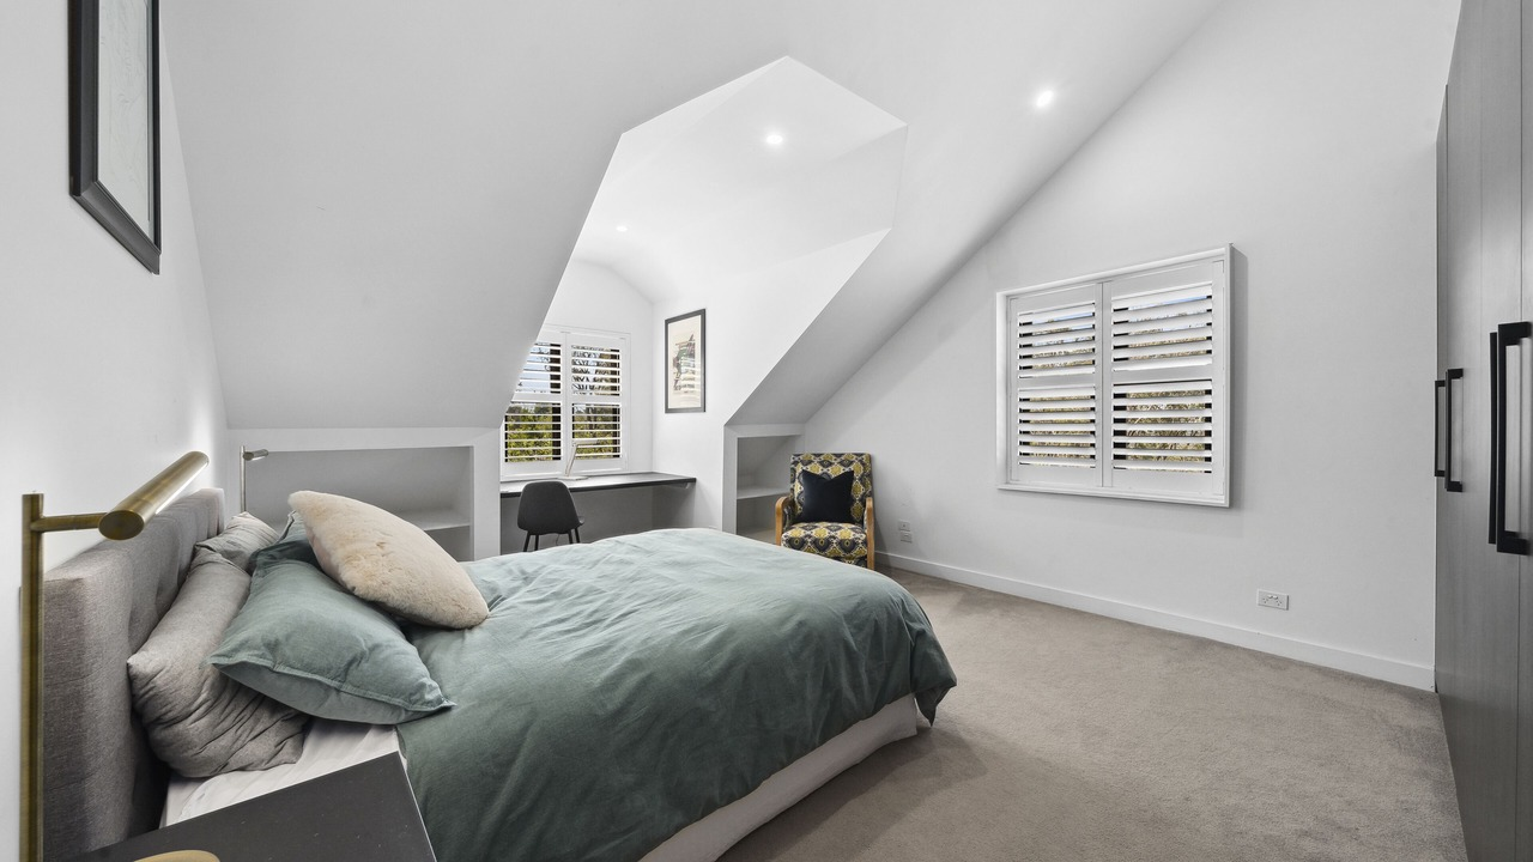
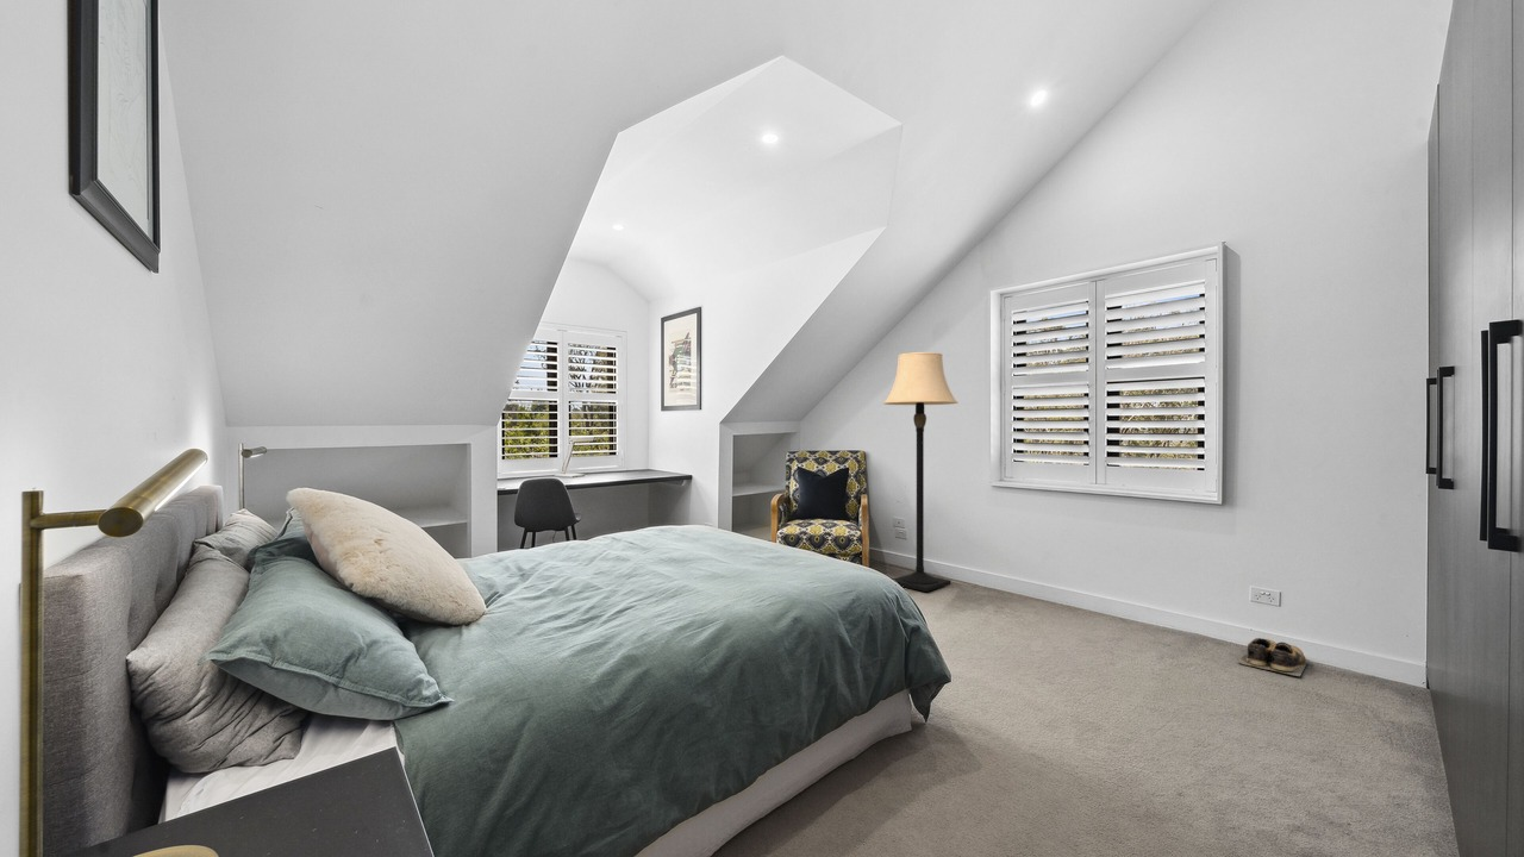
+ shoes (1273, 650)
+ lamp (919, 469)
